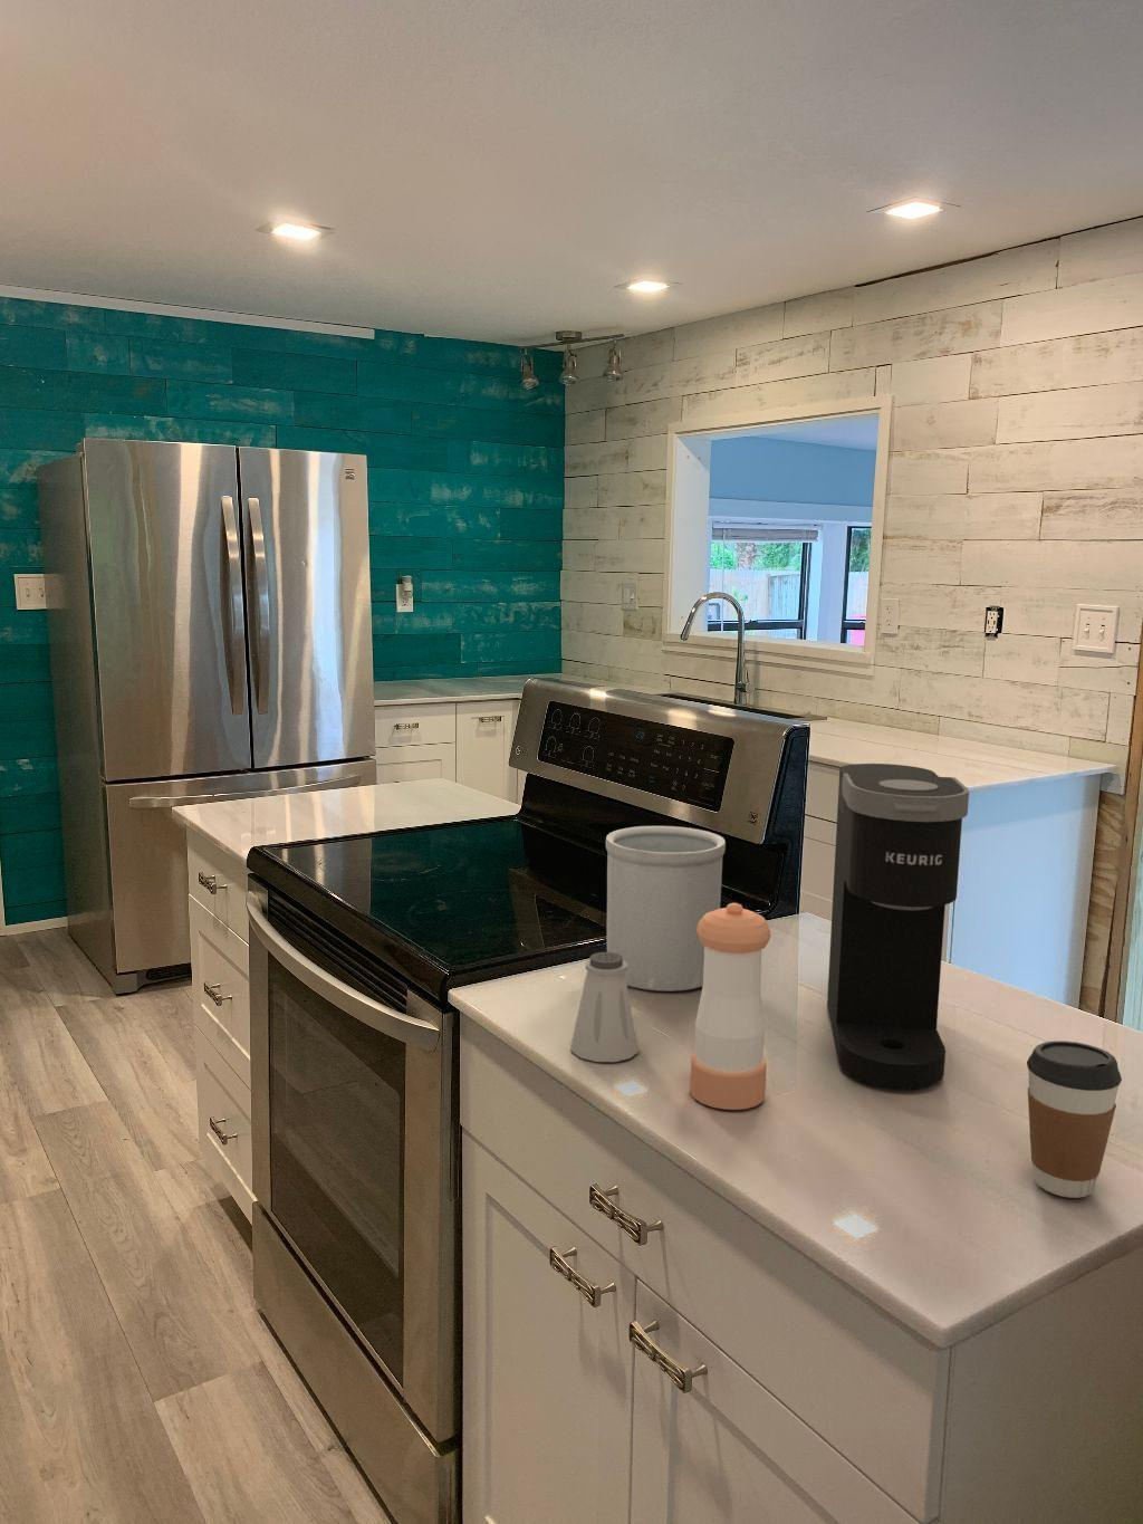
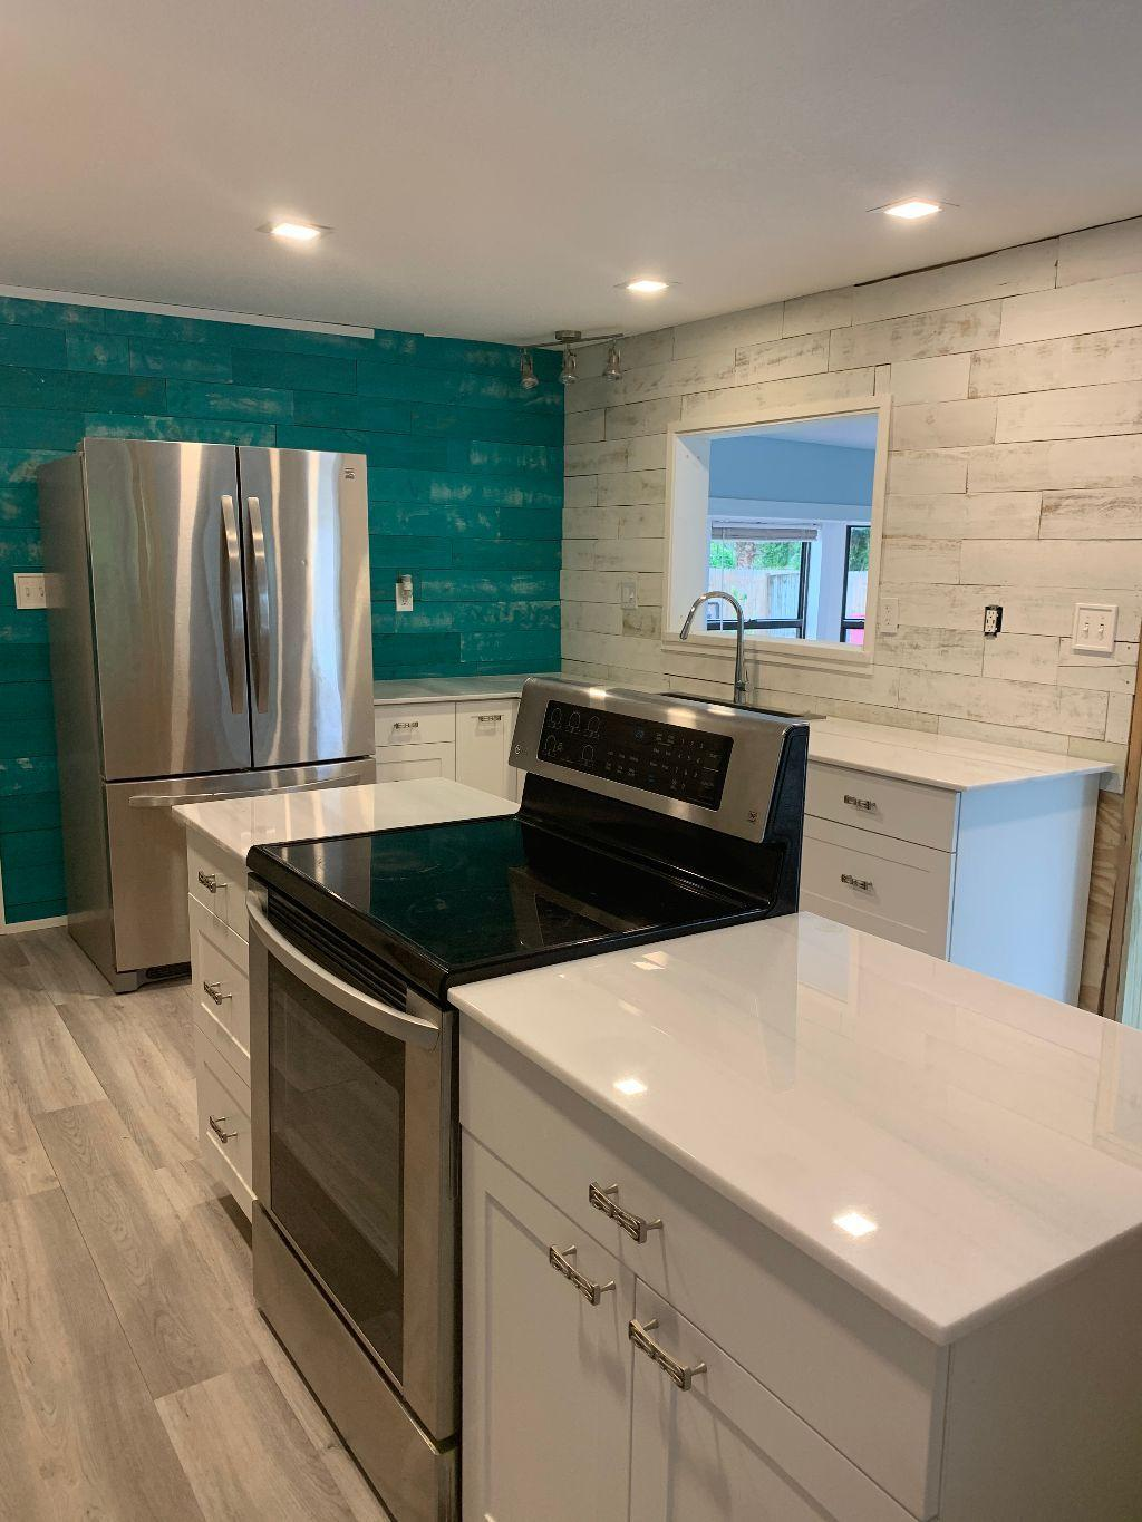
- coffee maker (888, 909)
- pepper shaker (730, 999)
- coffee cup (1069, 1119)
- saltshaker (605, 1003)
- utensil holder (663, 906)
